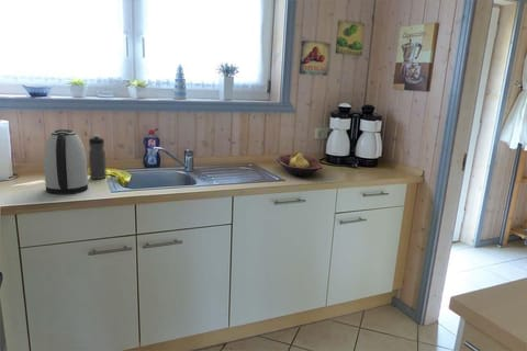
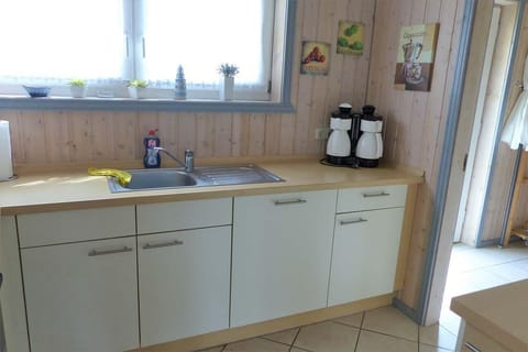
- water bottle (97, 156)
- fruit bowl (299, 161)
- kettle (64, 161)
